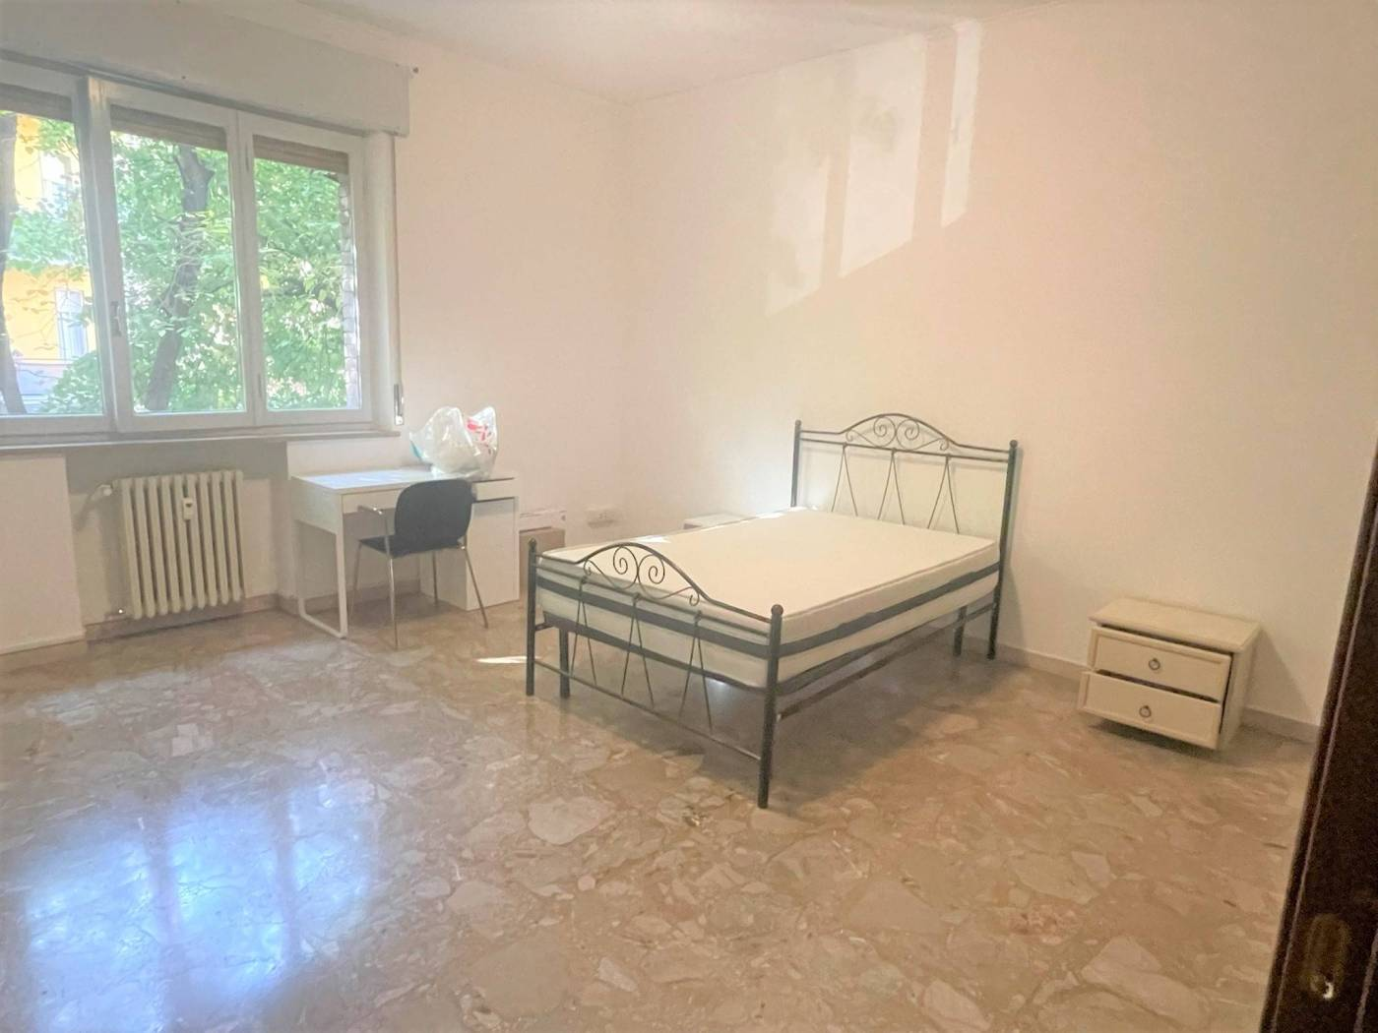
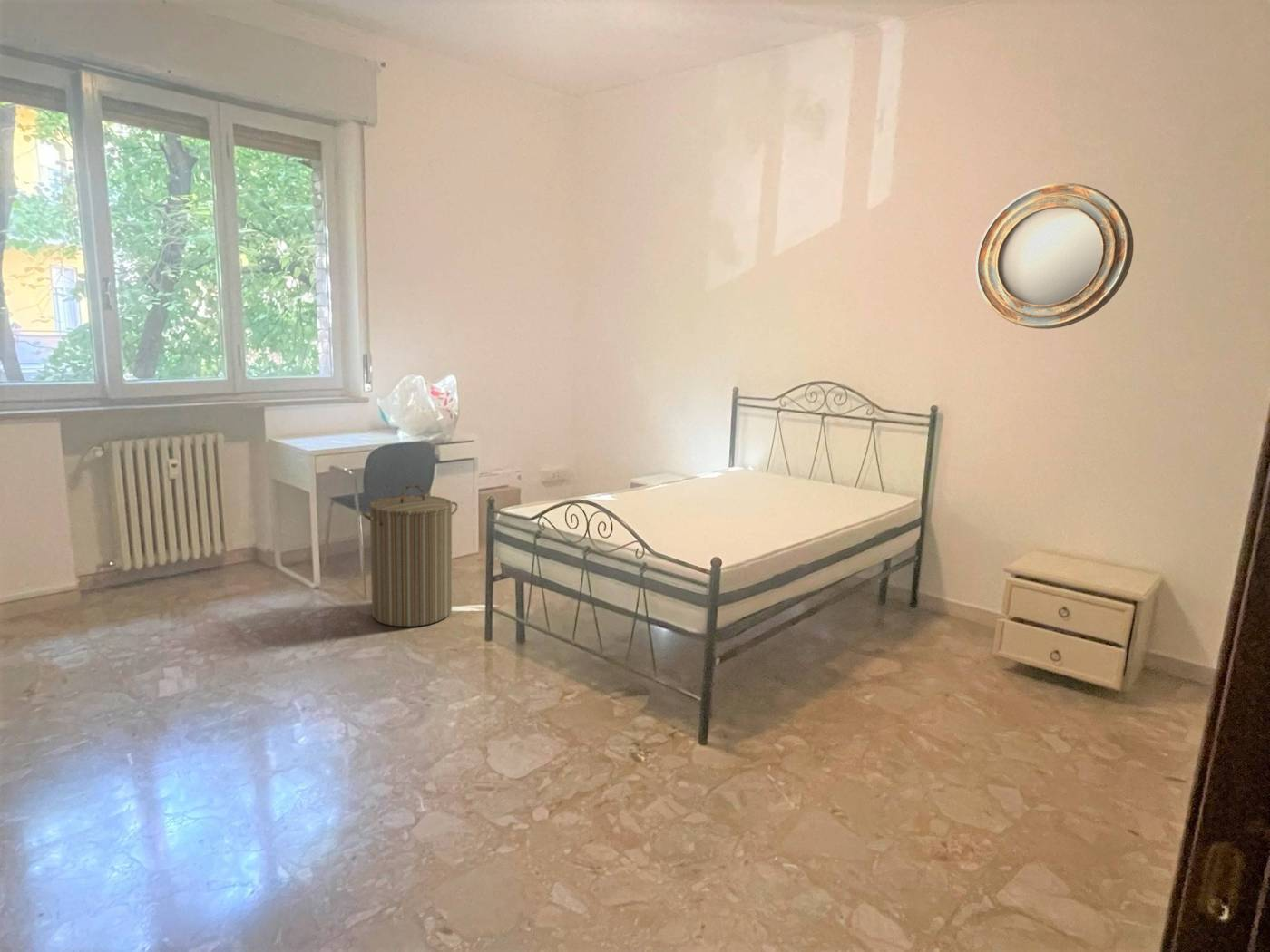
+ home mirror (1050, 257)
+ laundry hamper (411, 549)
